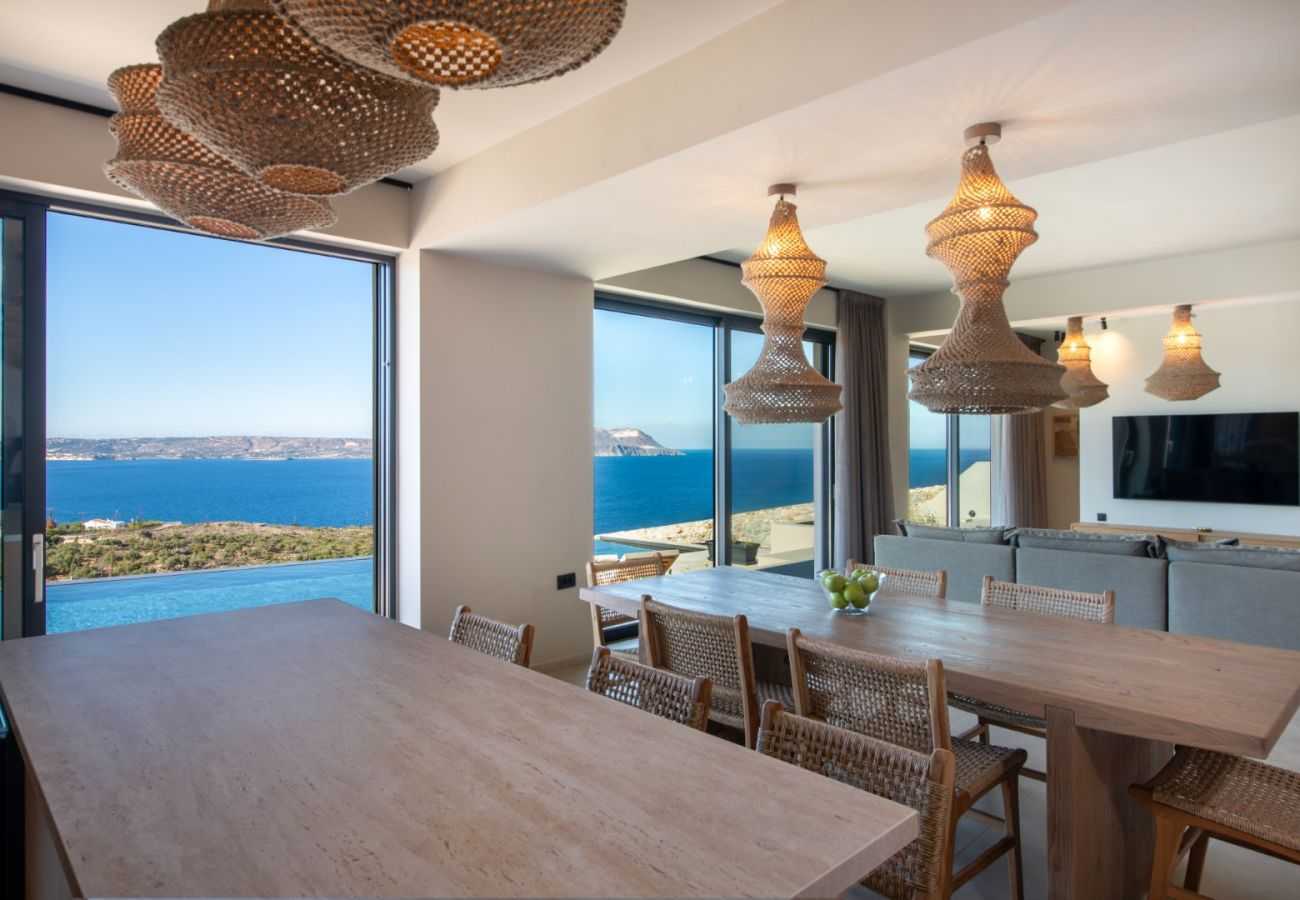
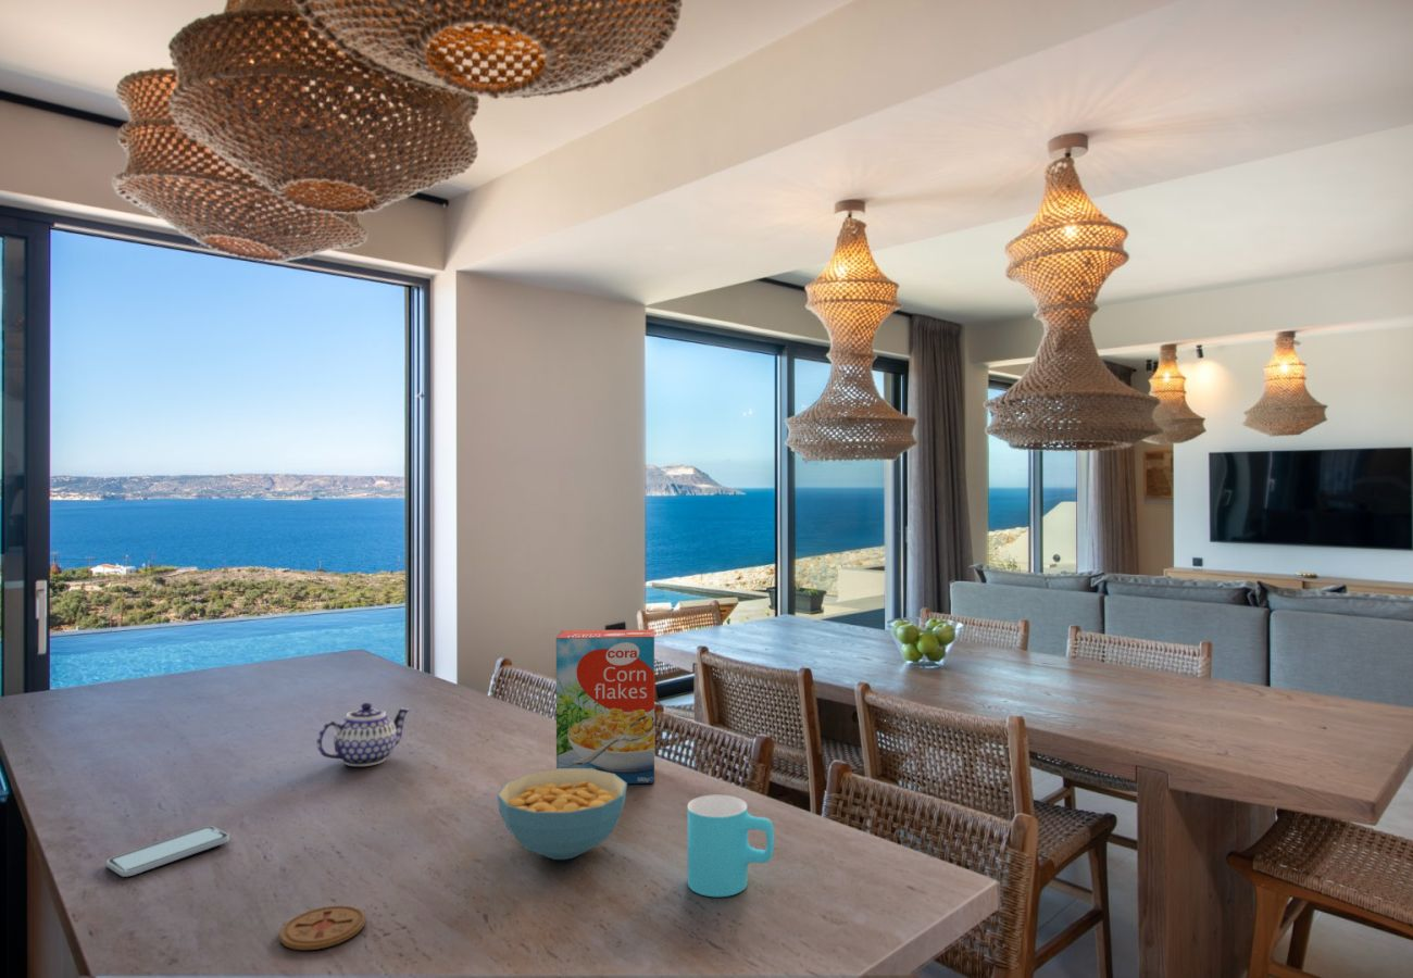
+ cereal box (607, 704)
+ cereal bowl (563, 819)
+ teapot (365, 731)
+ cup (726, 847)
+ smartphone (170, 850)
+ coaster (323, 926)
